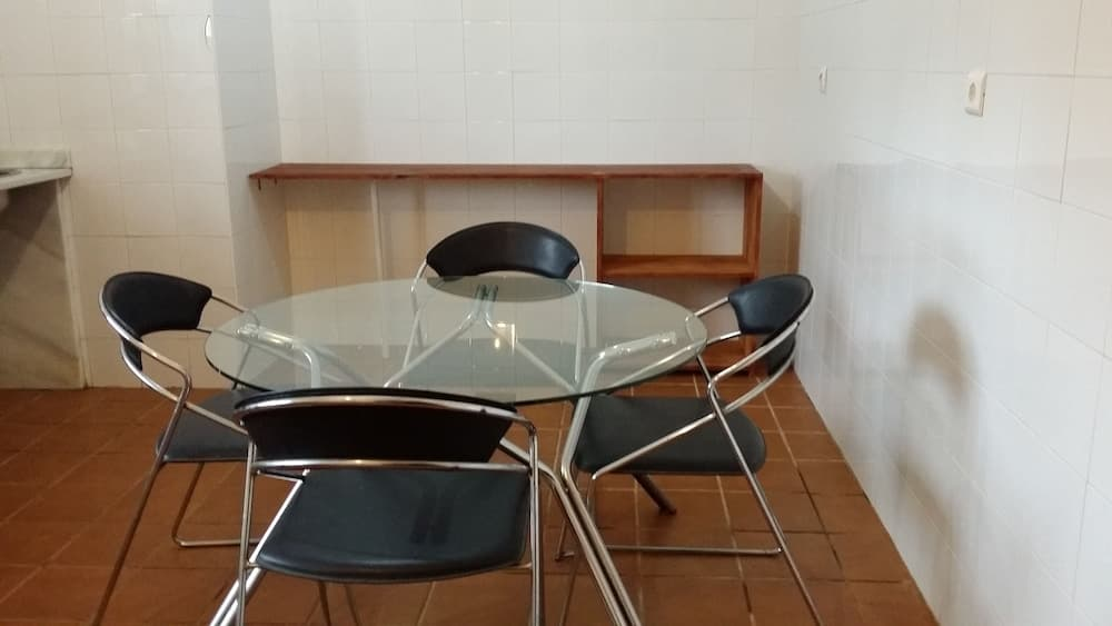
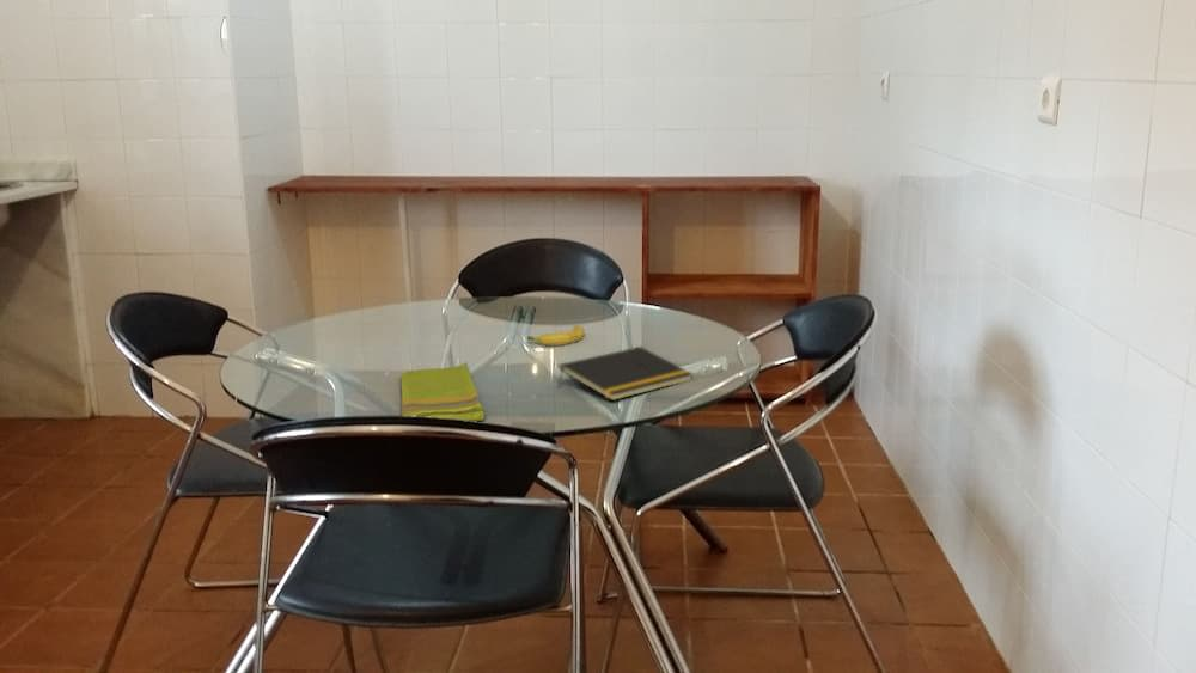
+ notepad (627, 372)
+ fruit (556, 335)
+ dish towel (439, 391)
